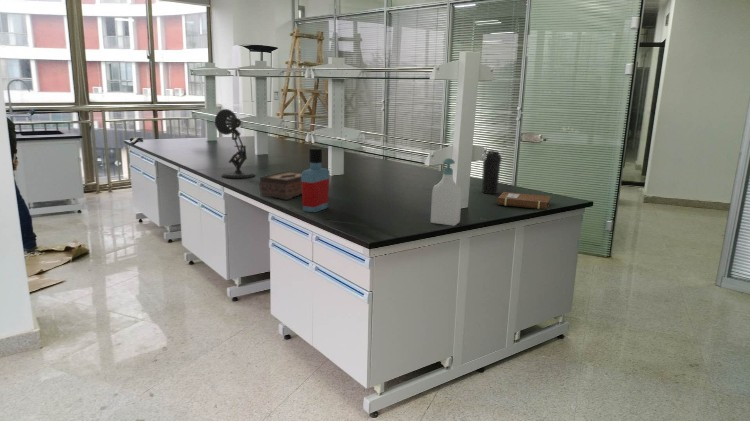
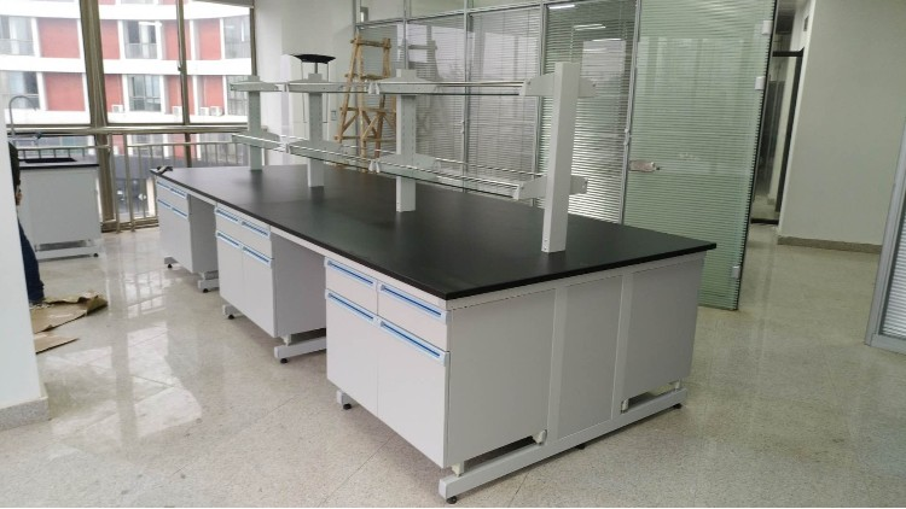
- desk lamp (236, 142)
- soap bottle (446, 191)
- bottle (315, 179)
- water bottle (491, 171)
- notebook (522, 200)
- tissue box (287, 184)
